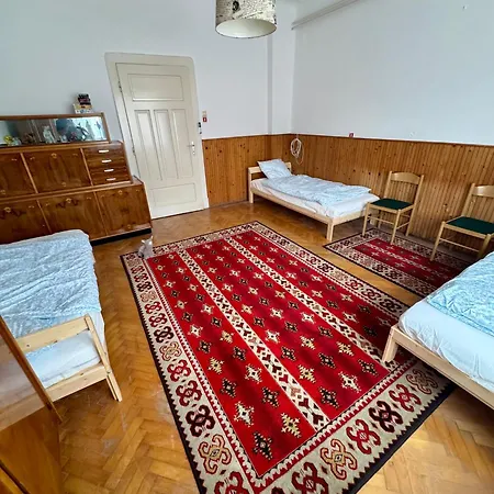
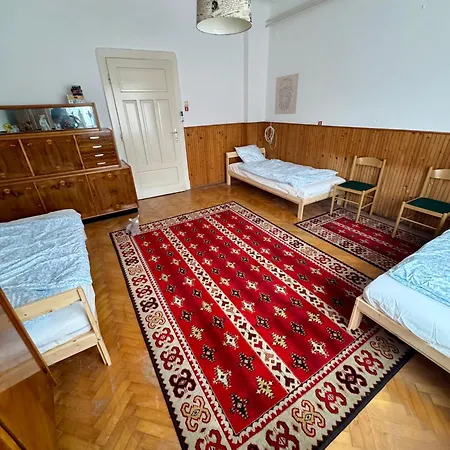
+ wall art (285, 95)
